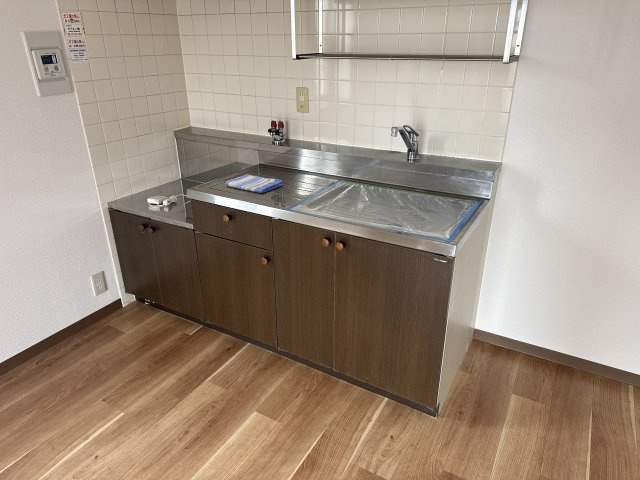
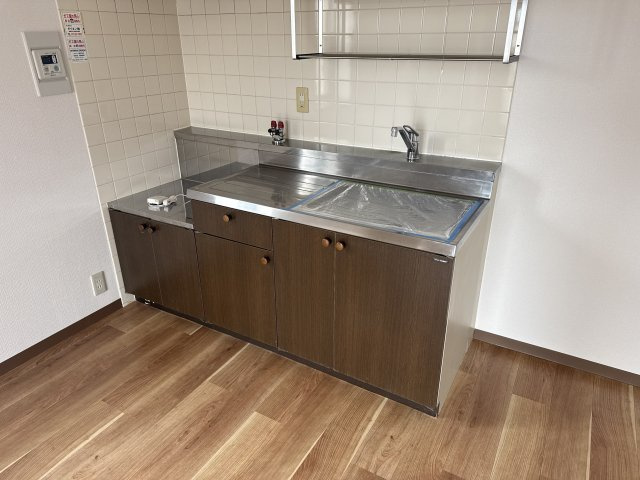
- dish towel (254, 183)
